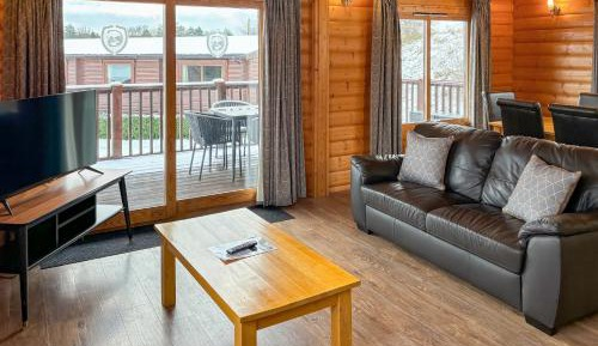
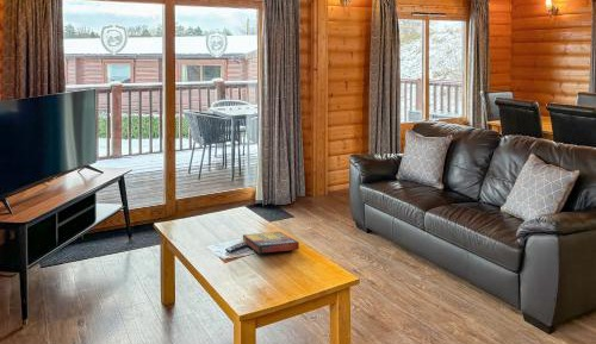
+ game compilation box (269, 242)
